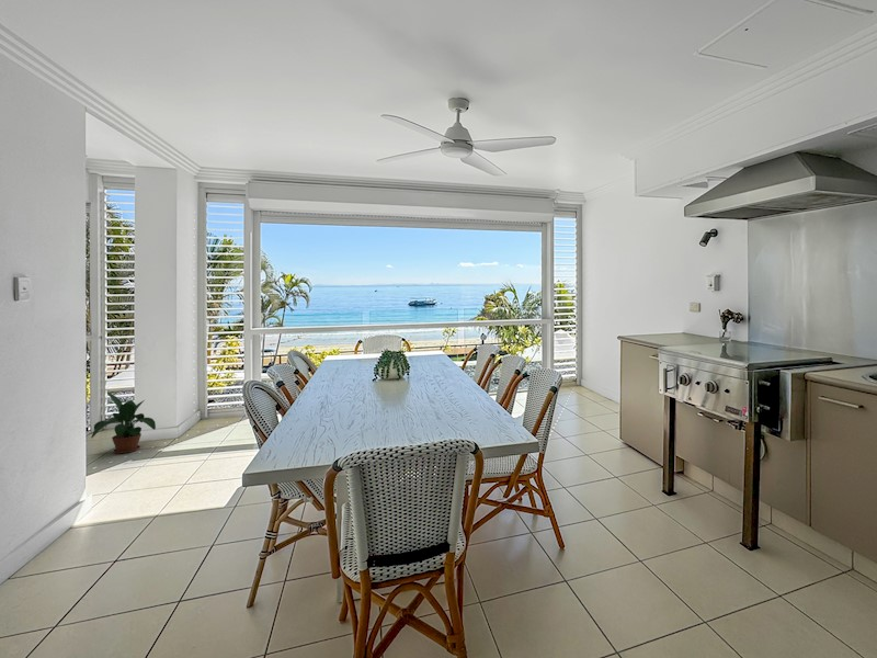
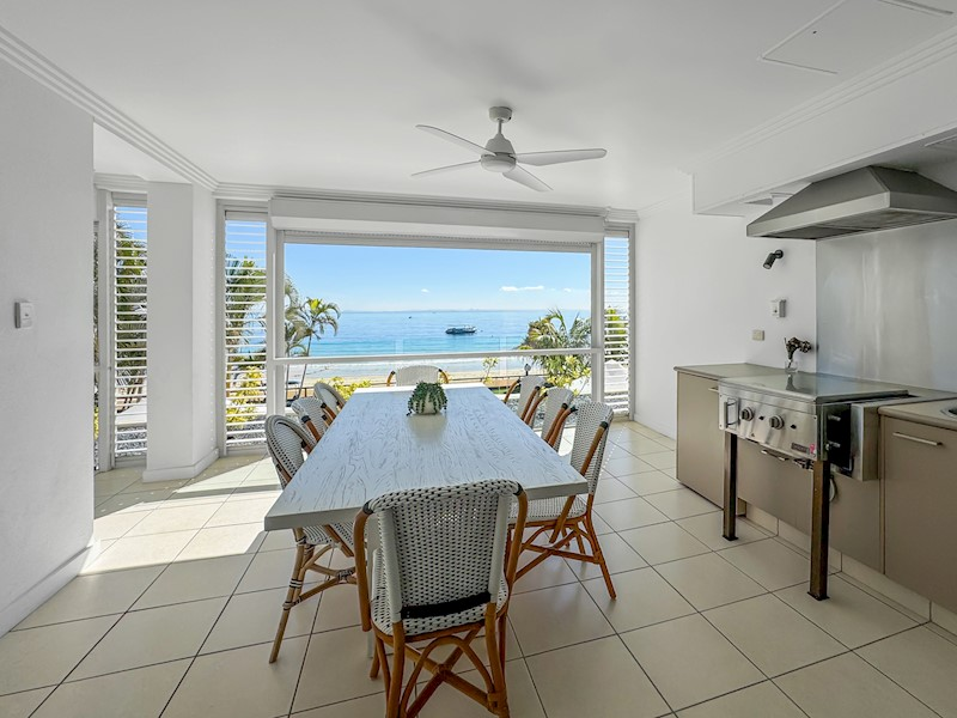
- potted plant (126, 420)
